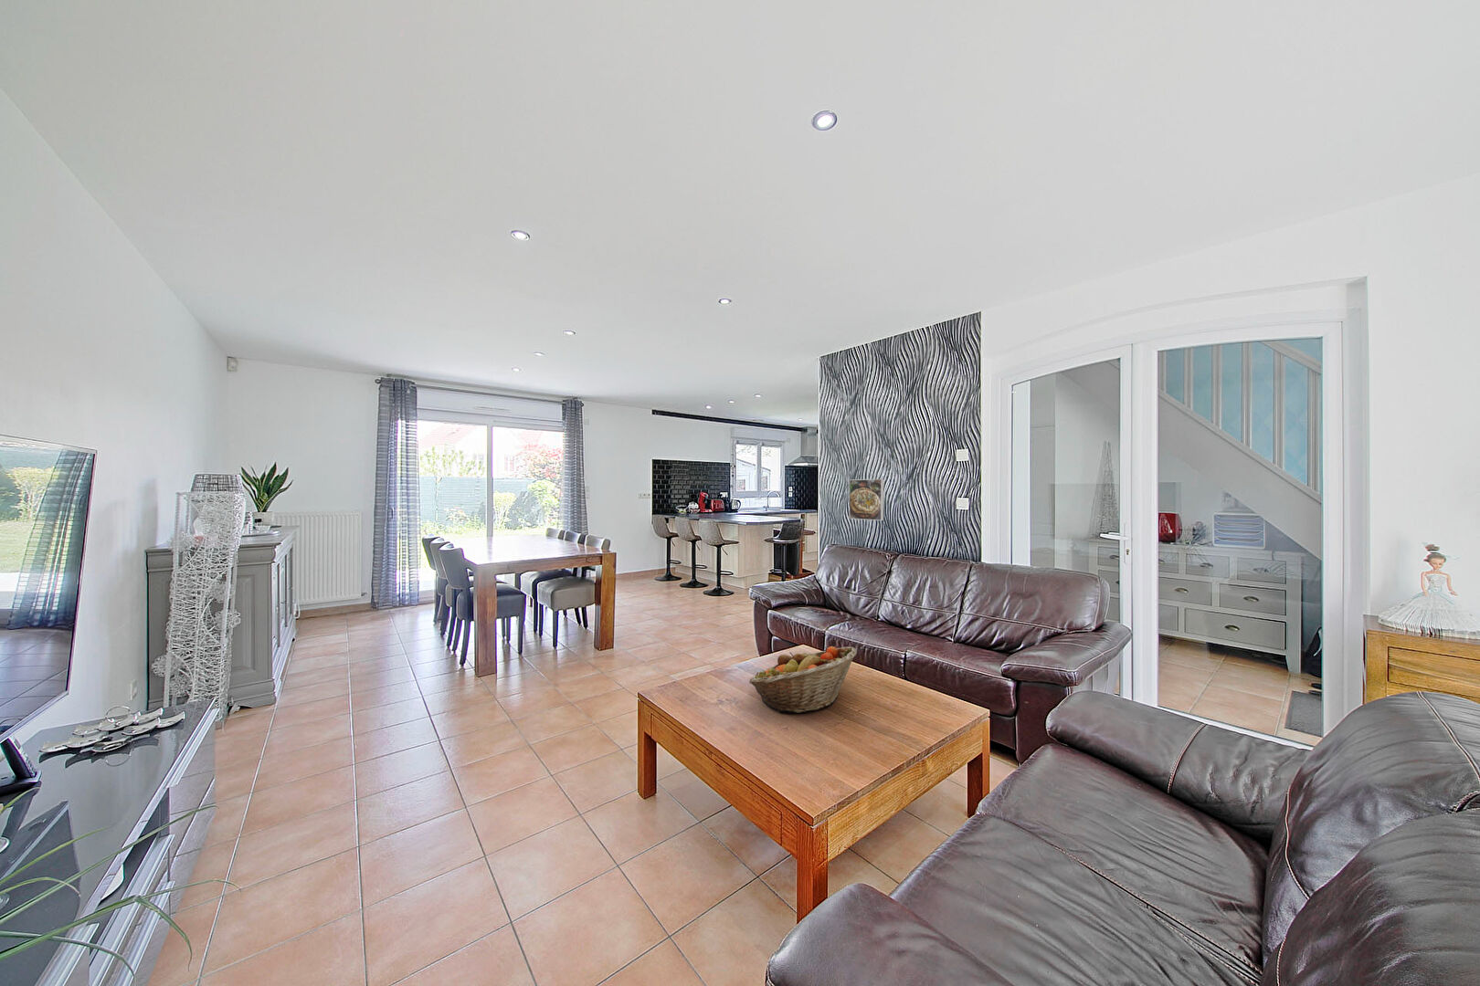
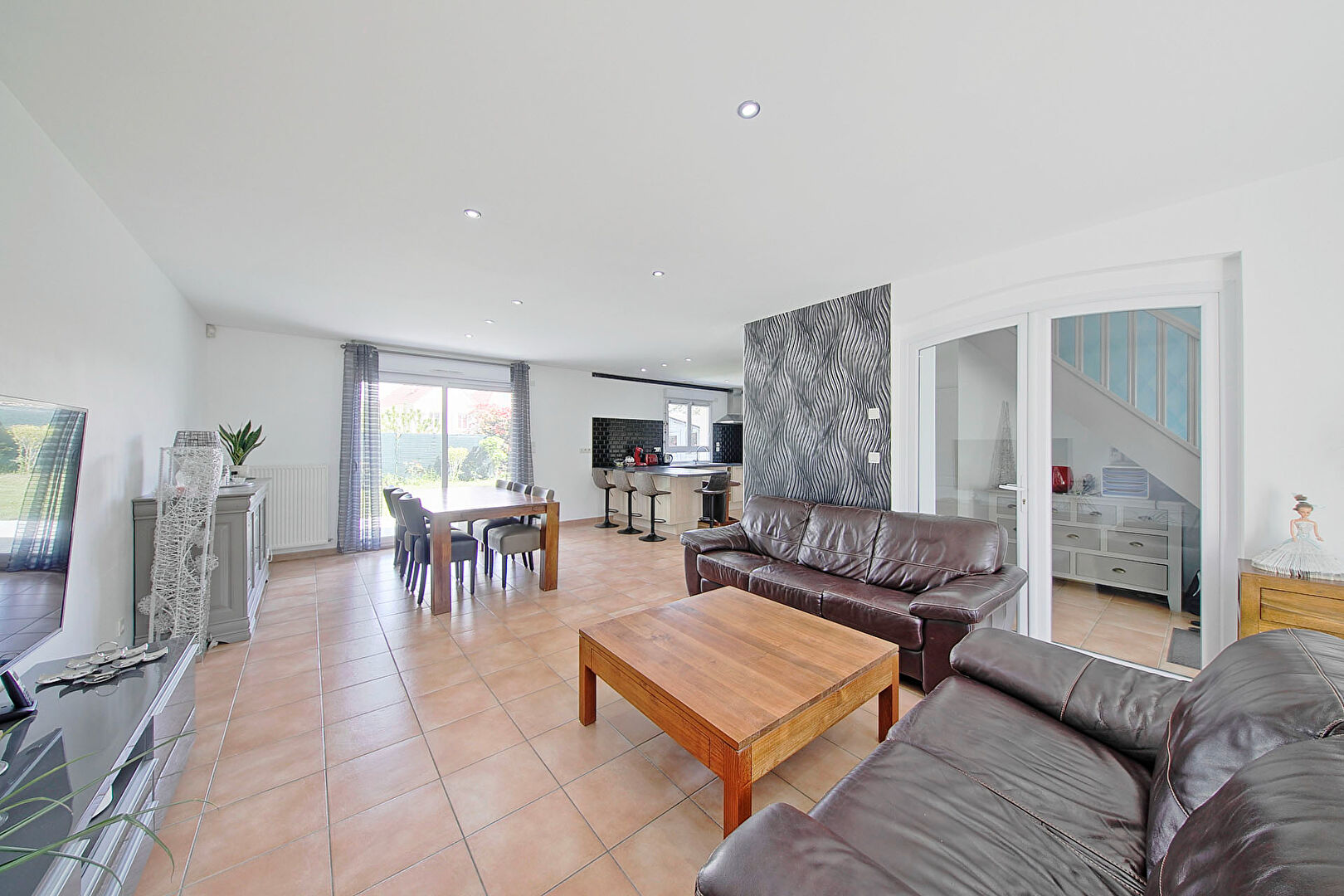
- fruit basket (804, 673)
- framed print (866, 500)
